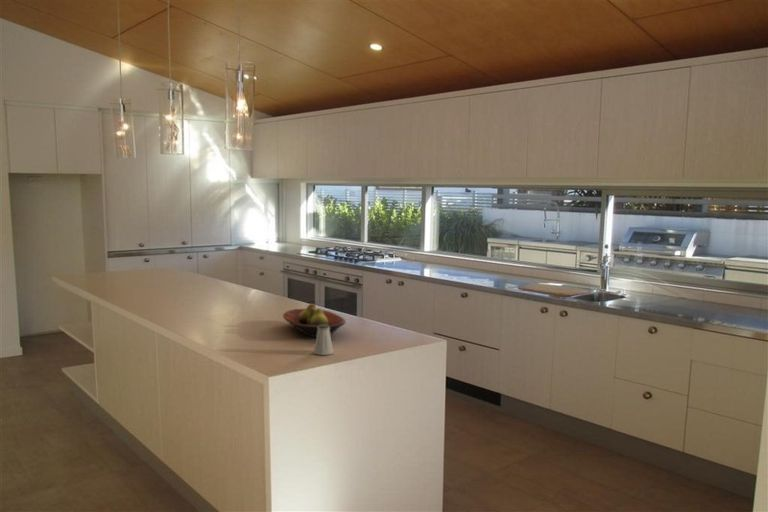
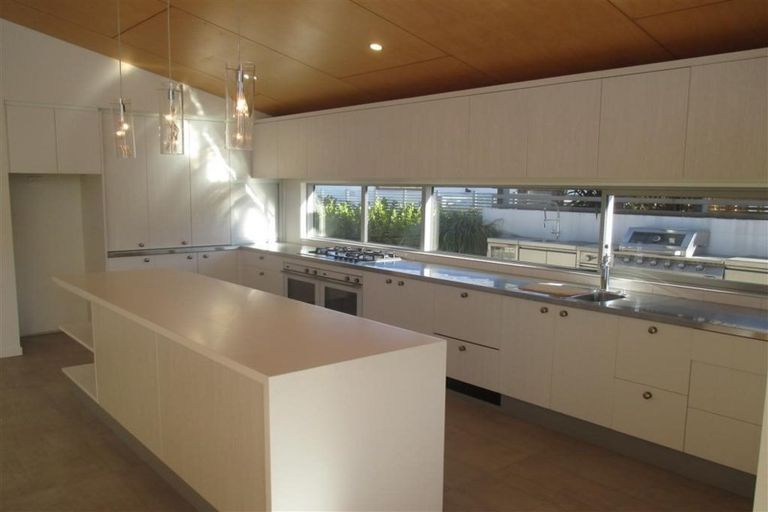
- fruit bowl (313, 318)
- saltshaker (323, 339)
